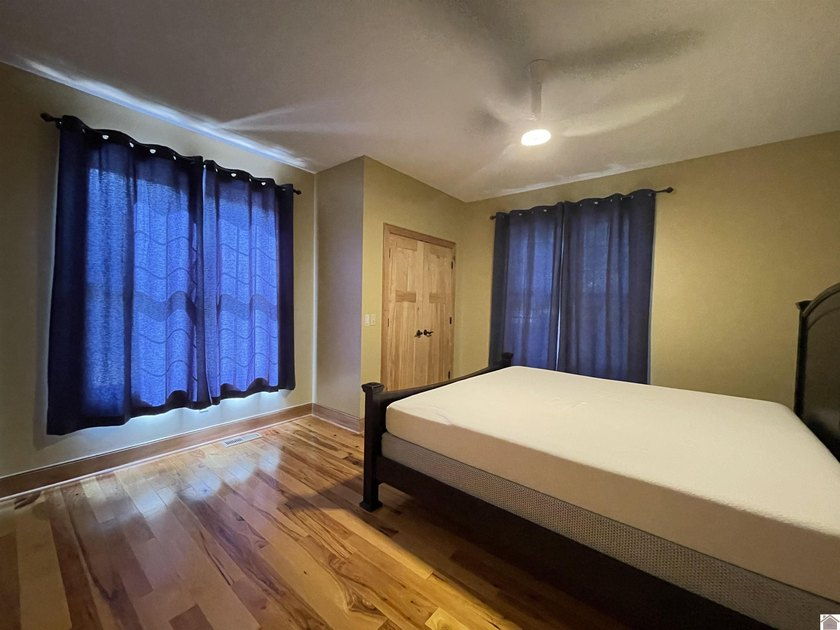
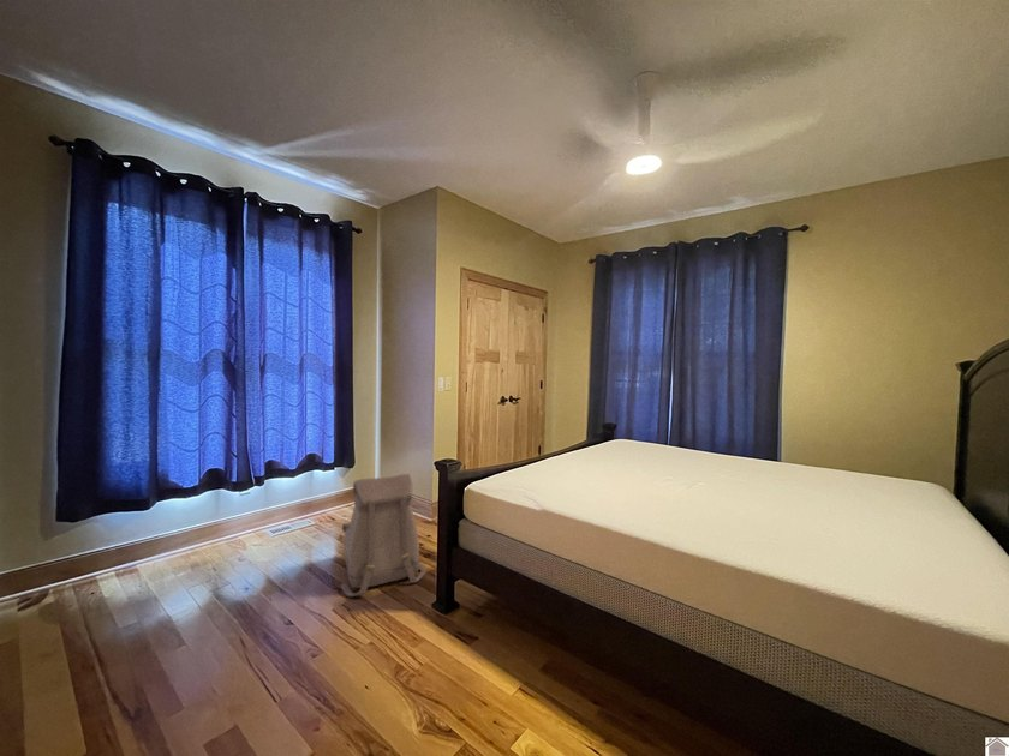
+ backpack (382, 523)
